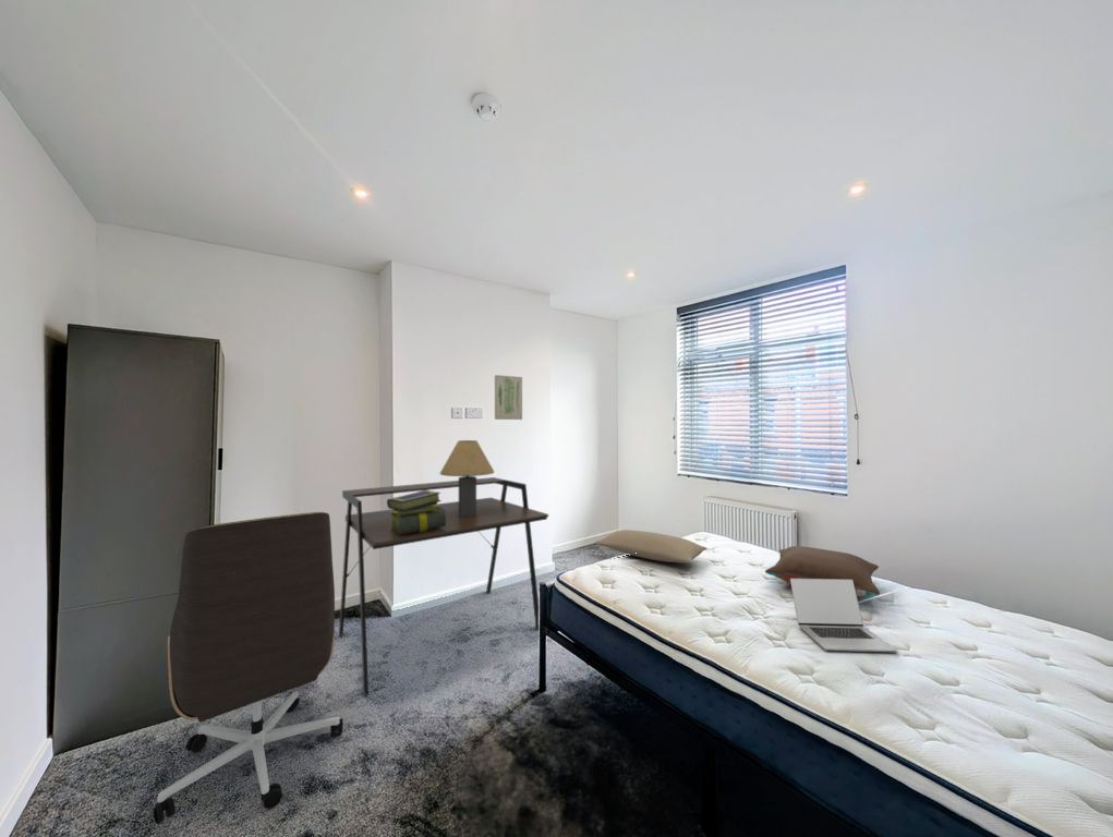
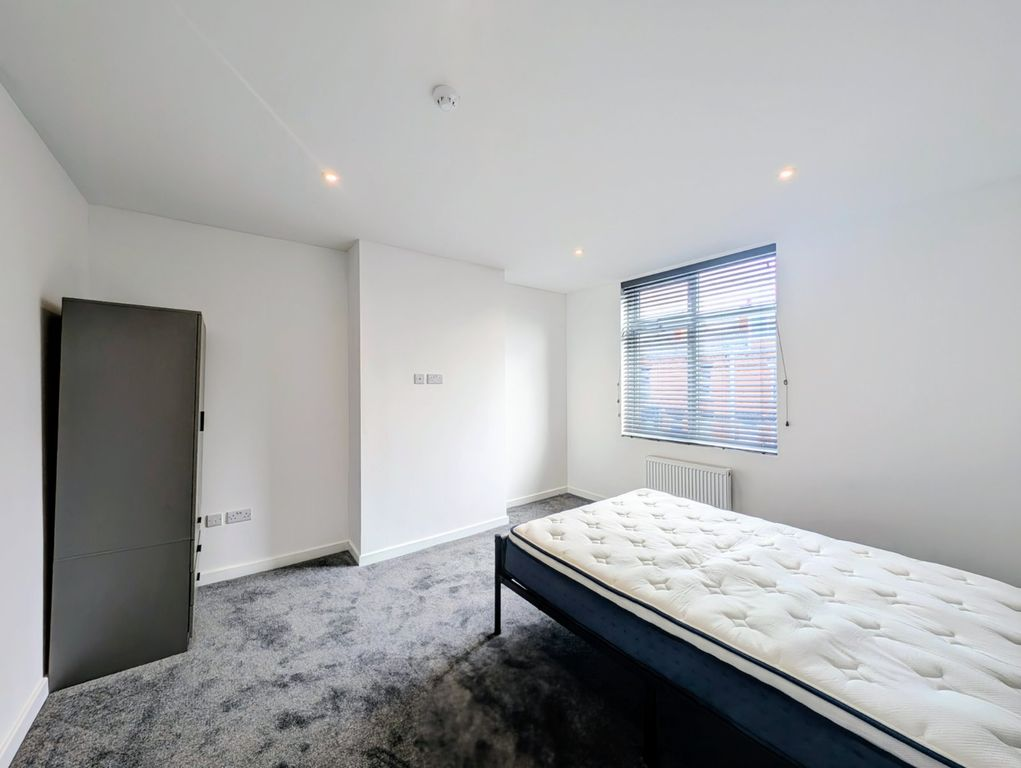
- table lamp (467, 476)
- office chair (259, 632)
- wall art (508, 398)
- stack of books (415, 510)
- laptop (839, 612)
- pillow (822, 568)
- desk (439, 537)
- pillow (650, 545)
